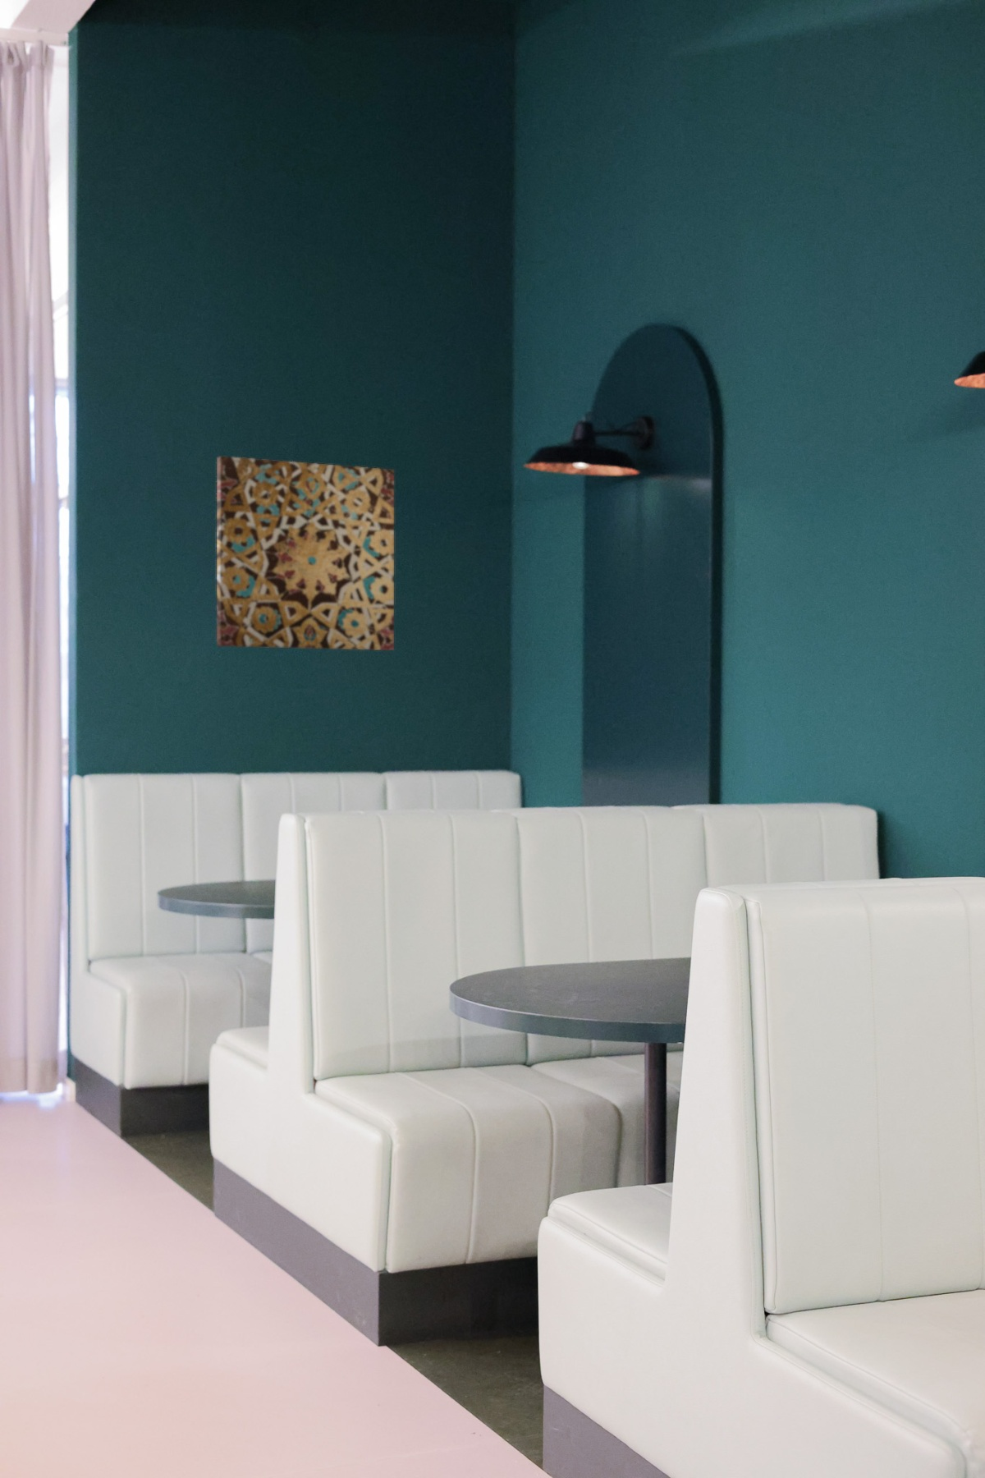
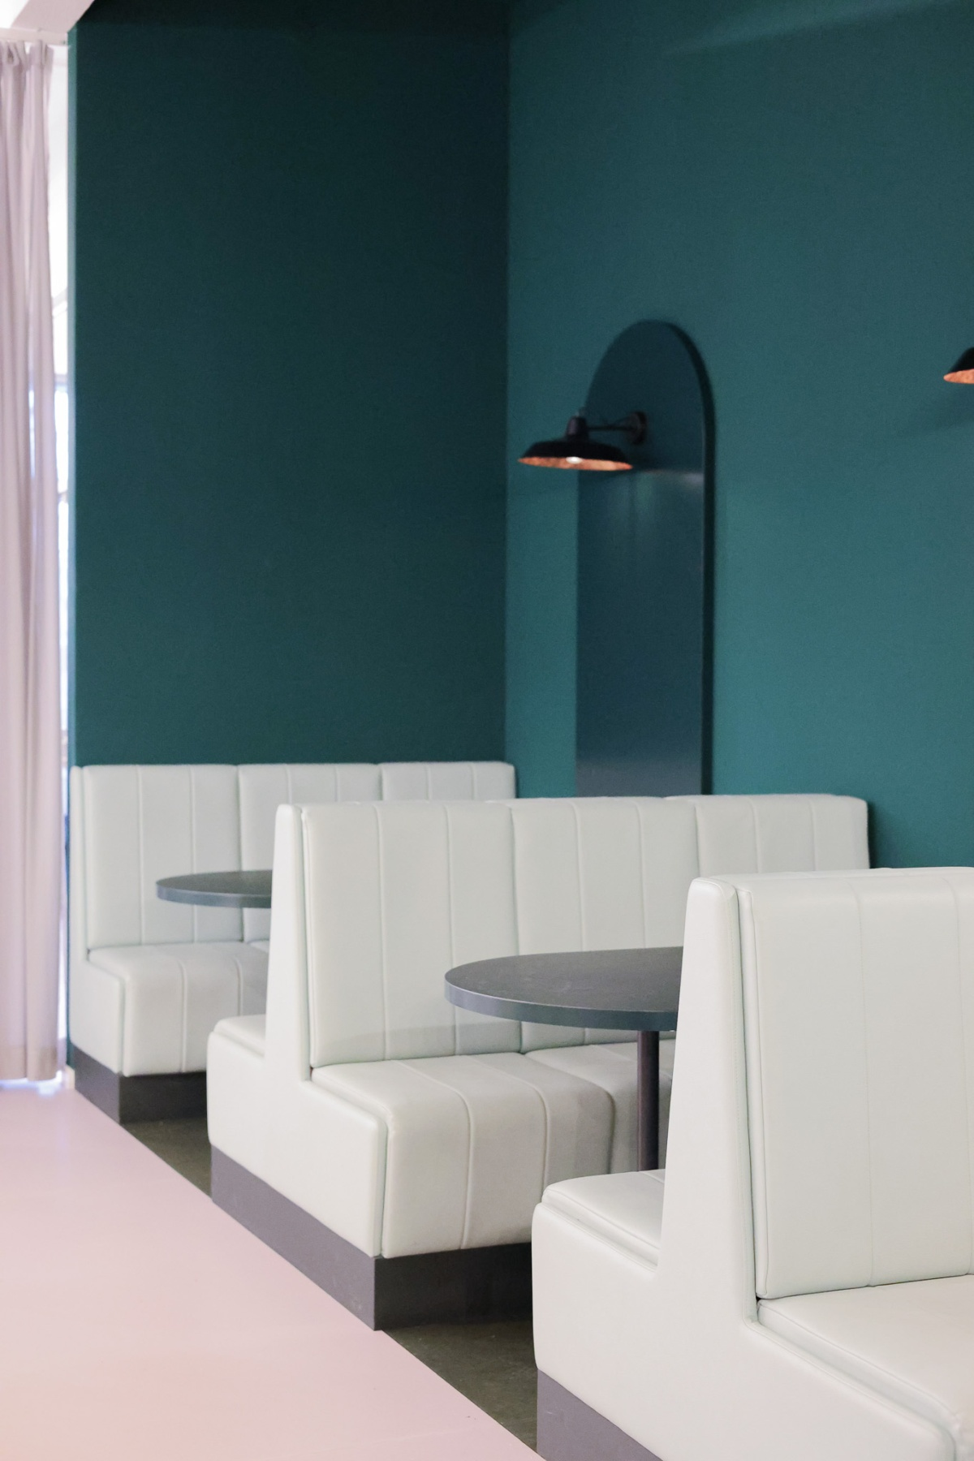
- wall art (307, 555)
